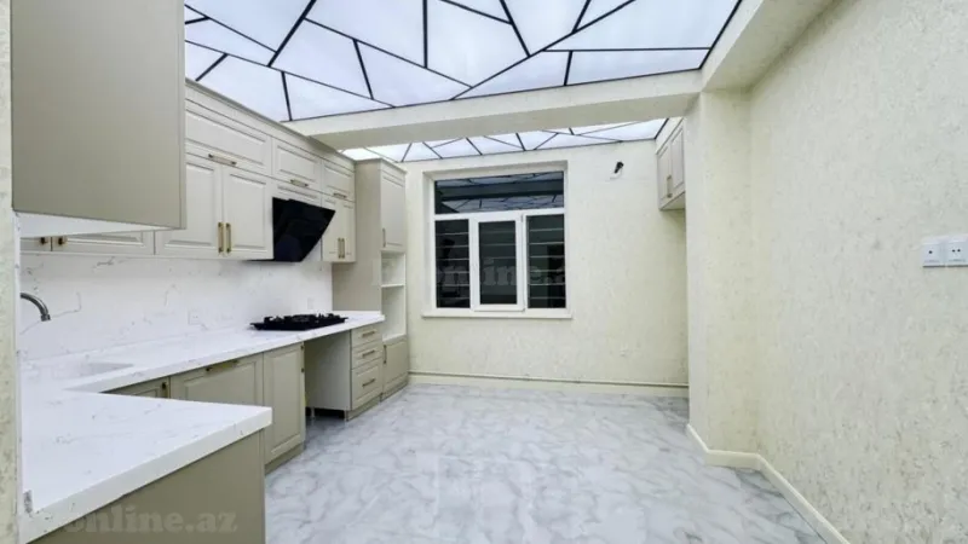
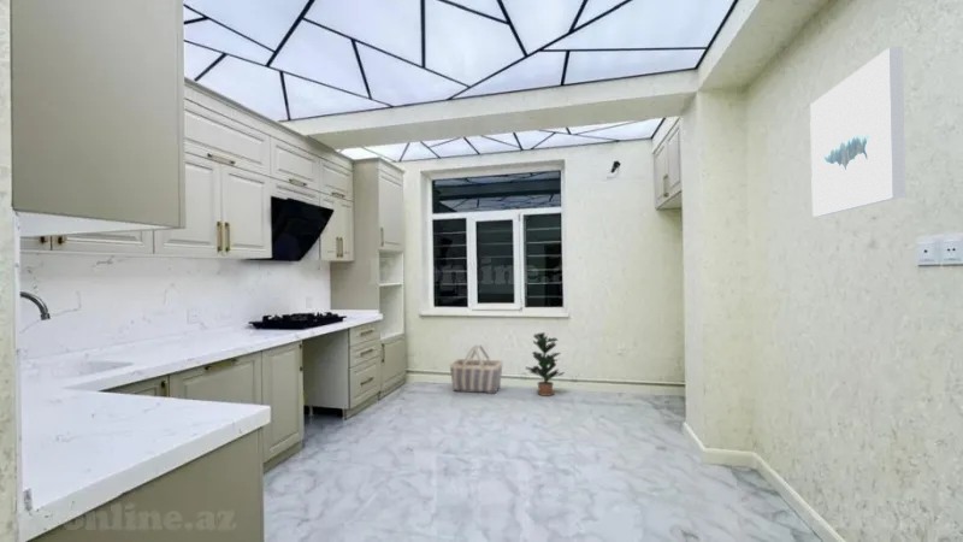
+ wall art (851, 143)
+ basket (477, 367)
+ potted plant (544, 363)
